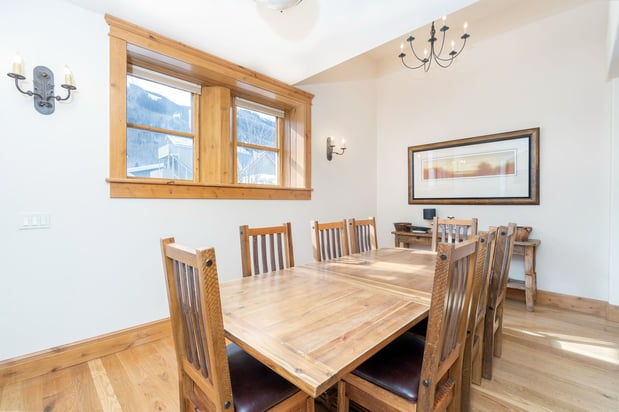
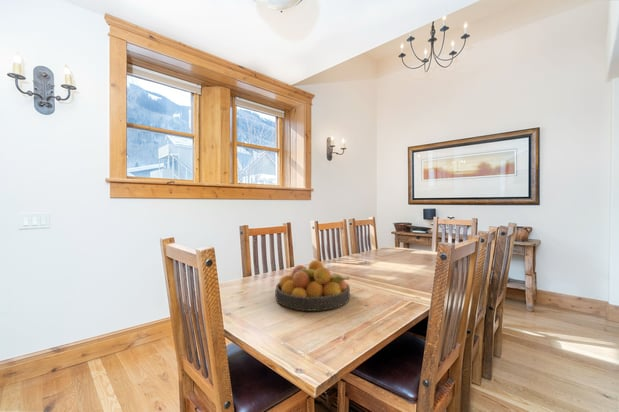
+ fruit bowl (312, 280)
